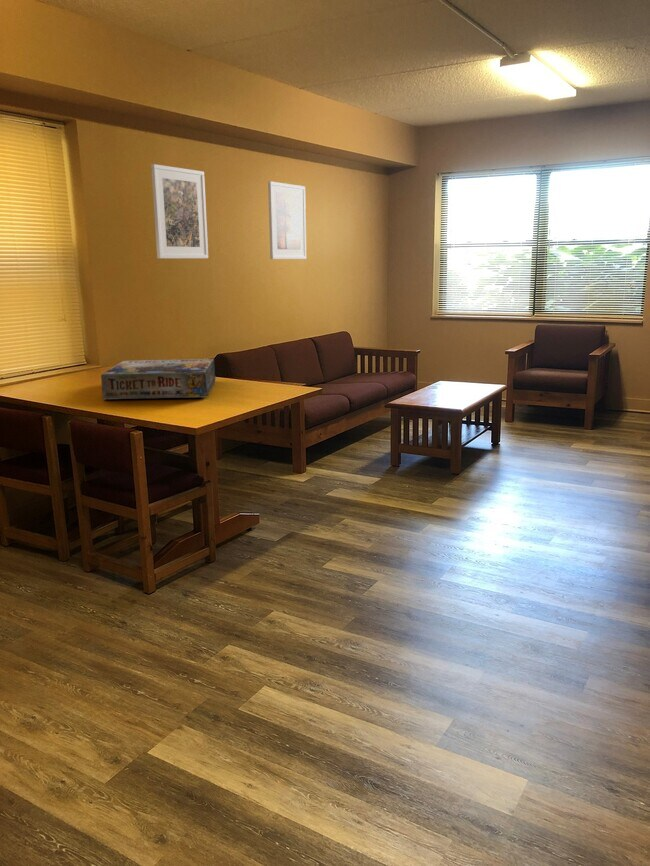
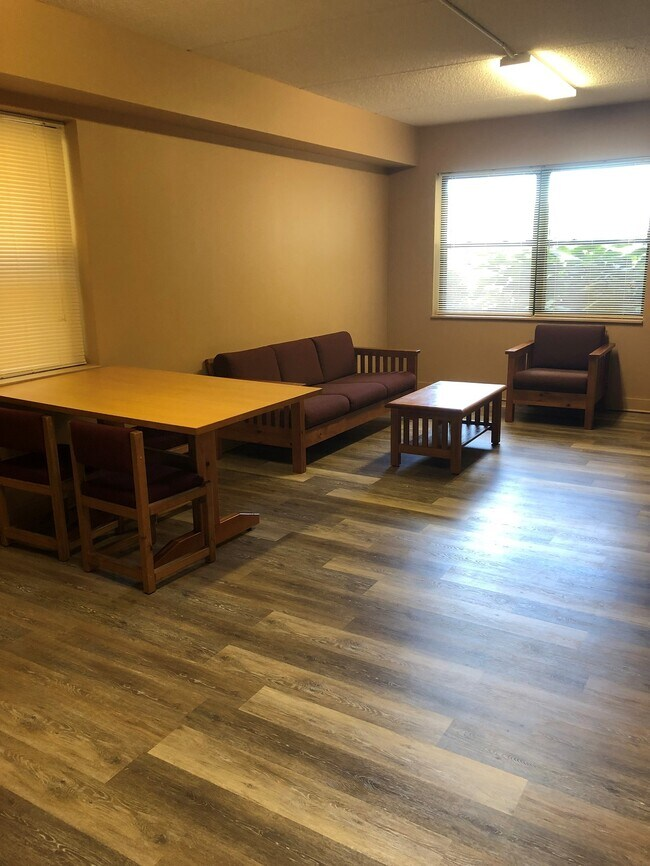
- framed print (181, 213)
- board game (162, 377)
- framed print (288, 222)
